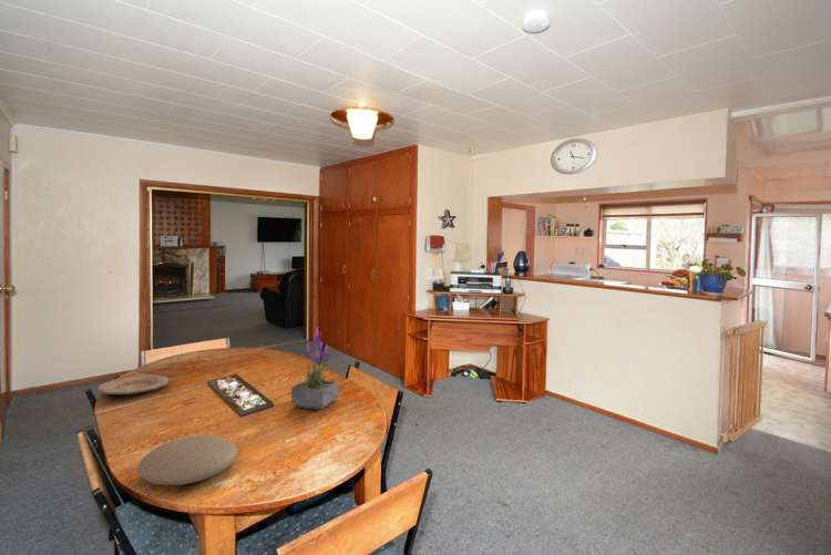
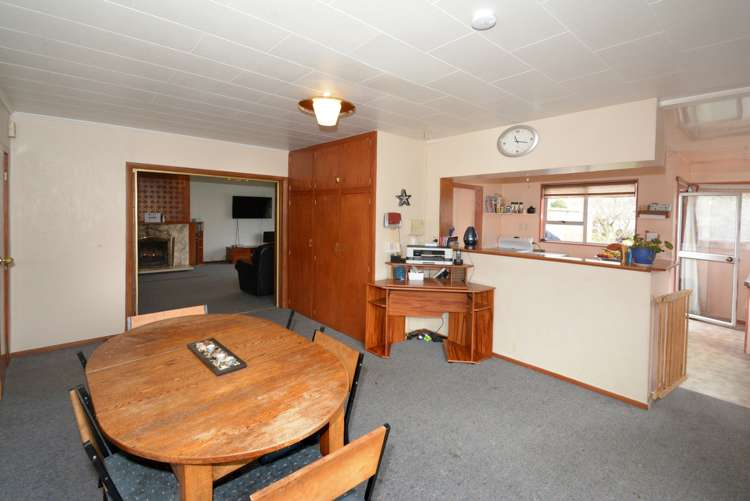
- plate (134, 387)
- potted plant (315, 366)
- plate (189, 458)
